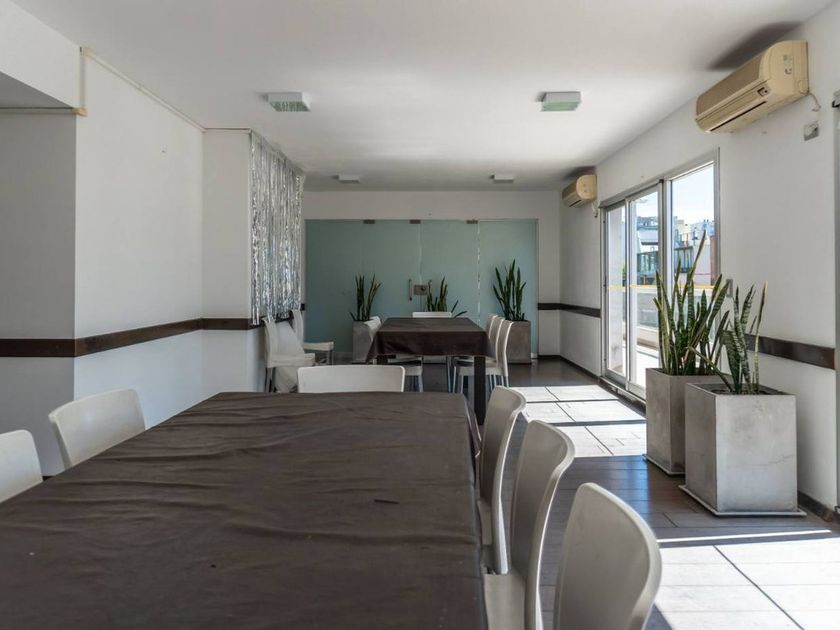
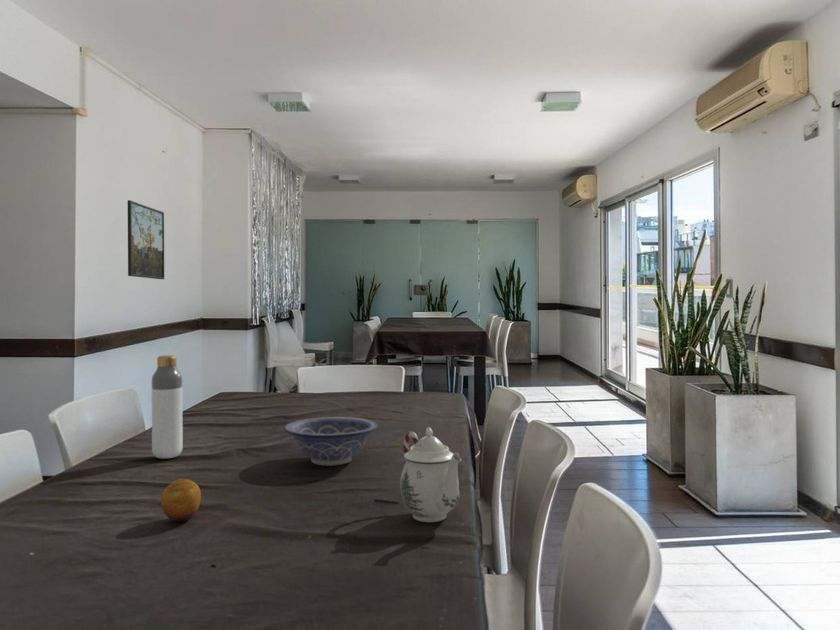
+ bottle (167, 406)
+ teapot (430, 472)
+ decorative bowl (331, 442)
+ fruit (181, 499)
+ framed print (147, 242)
